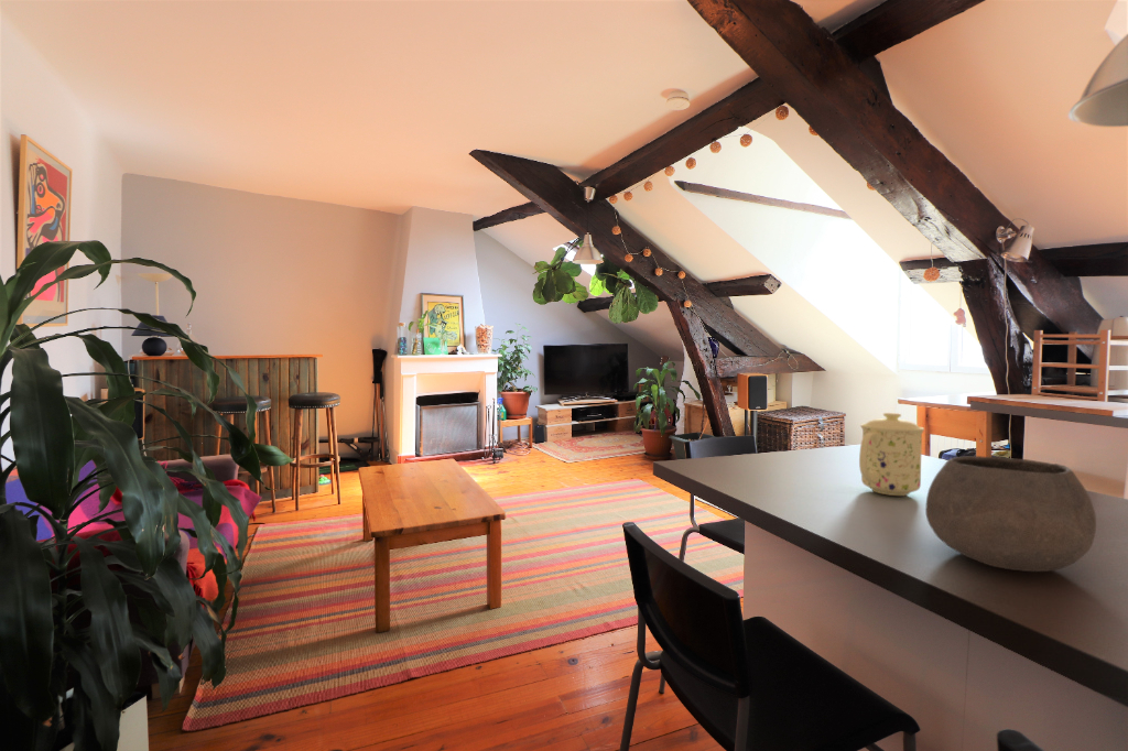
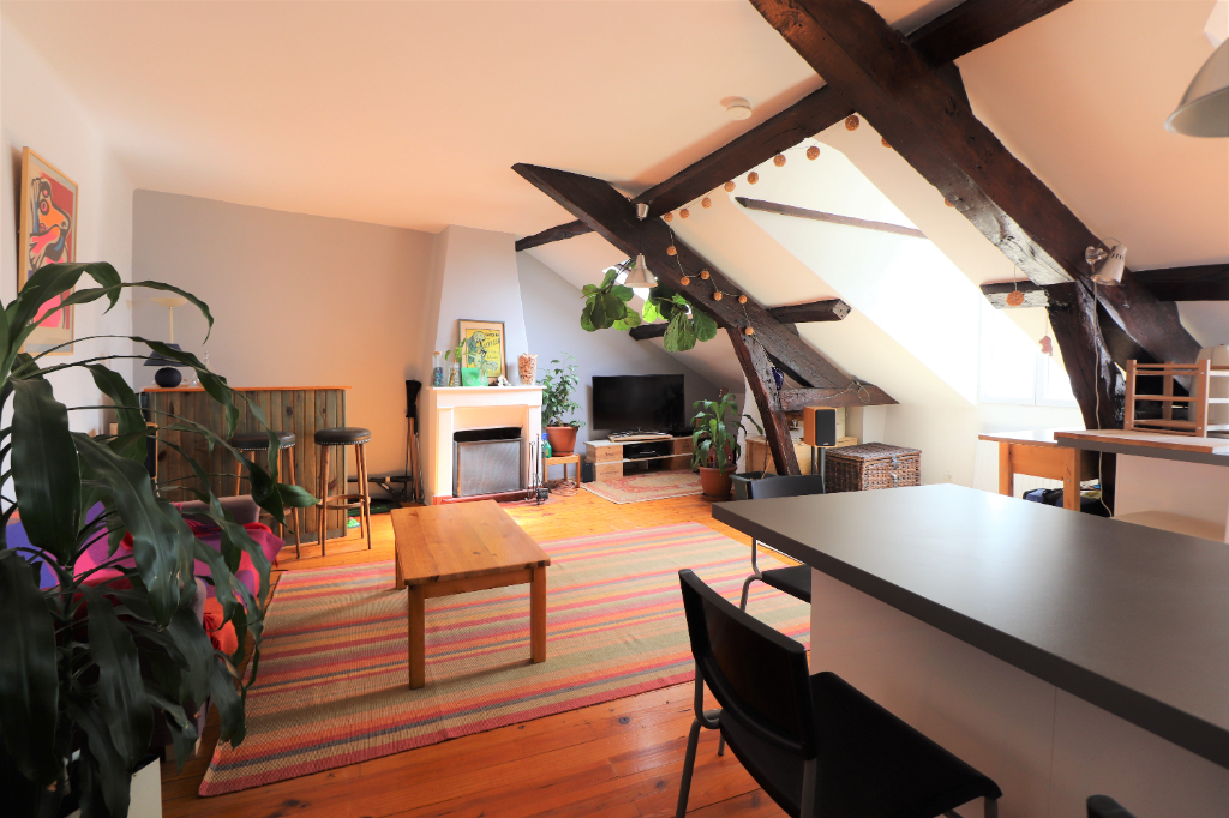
- bowl (1005, 511)
- mug (888, 453)
